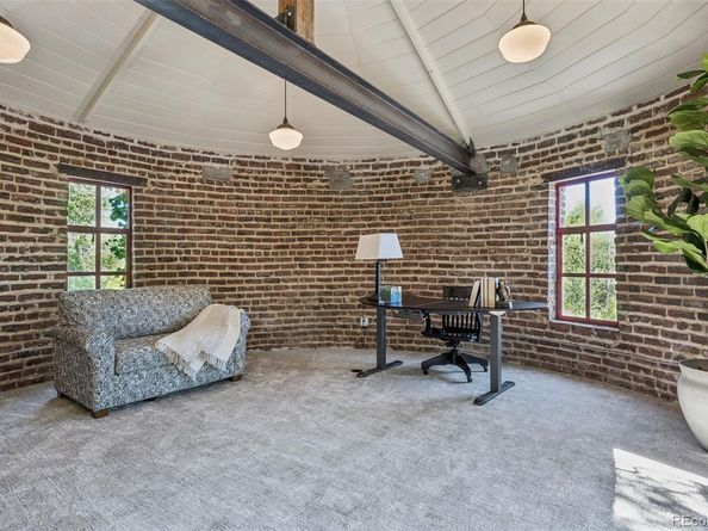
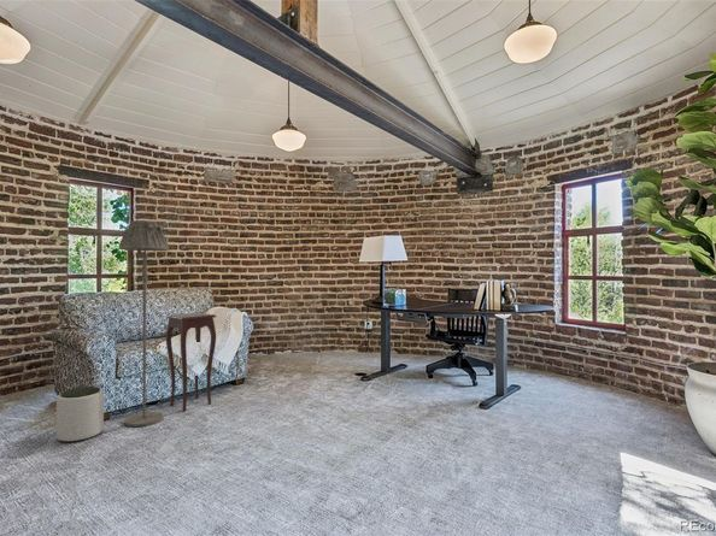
+ plant pot (80, 413)
+ floor lamp (143, 320)
+ side table (186, 359)
